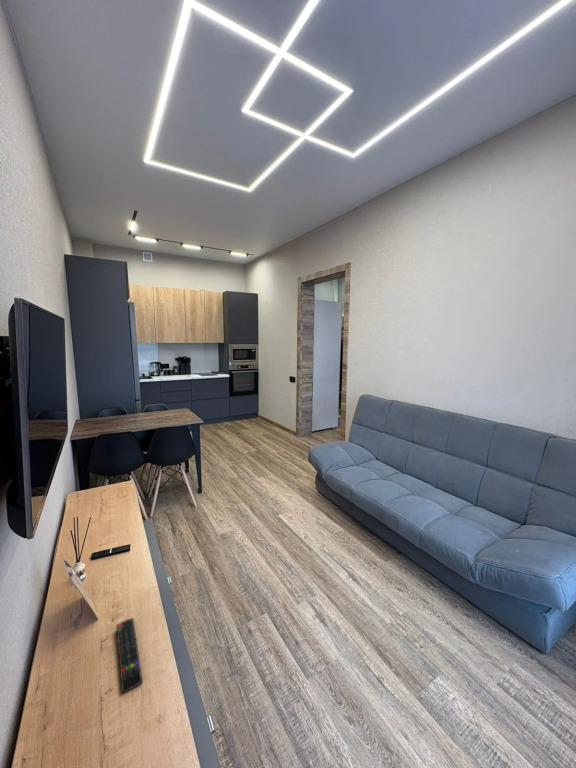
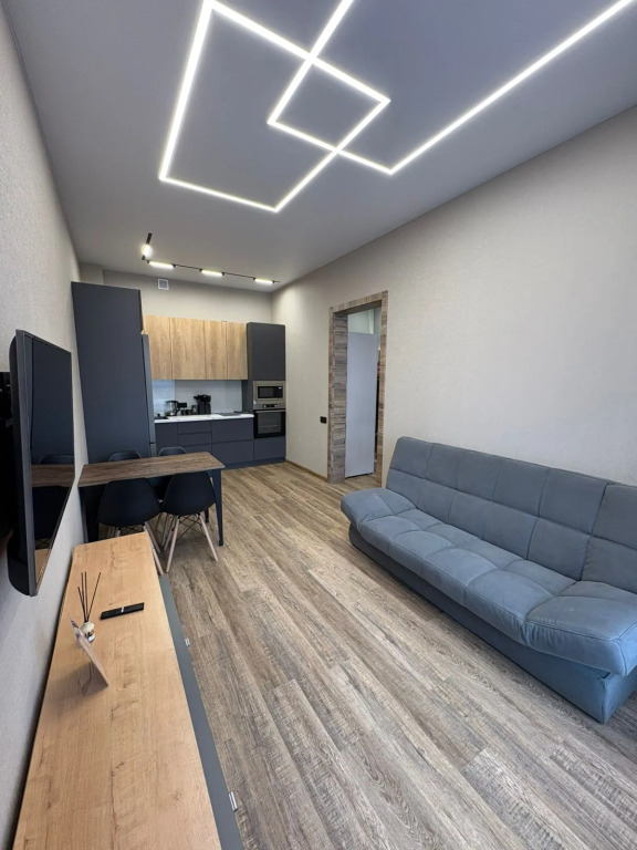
- remote control (128, 651)
